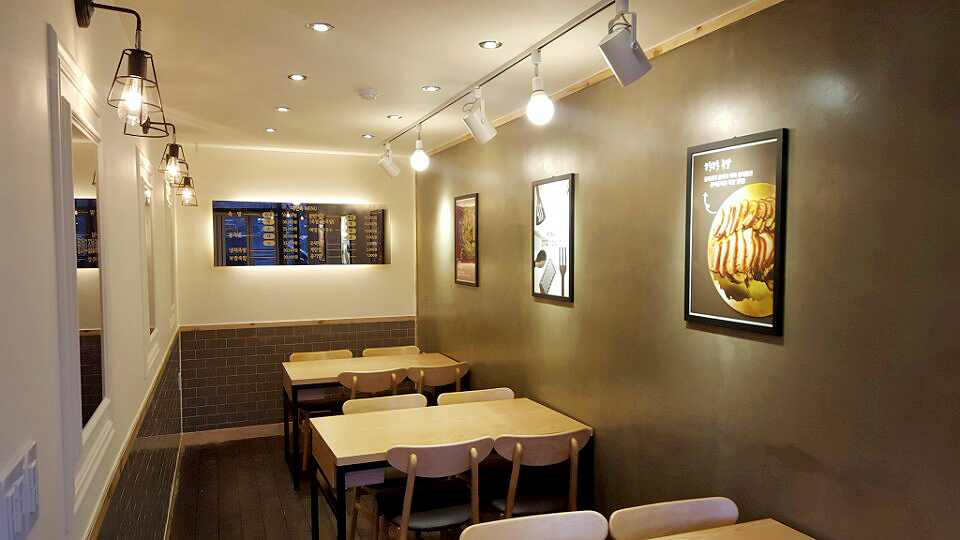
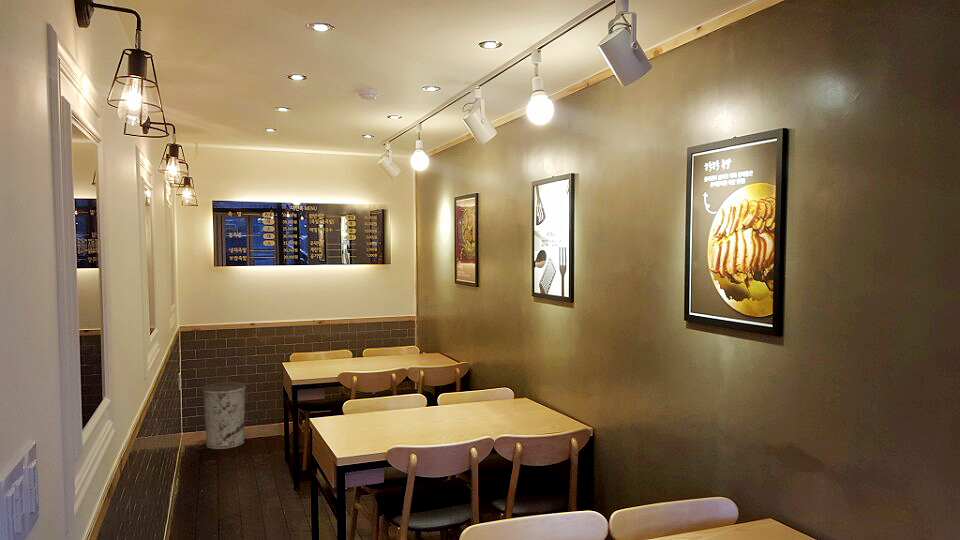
+ trash can (224, 413)
